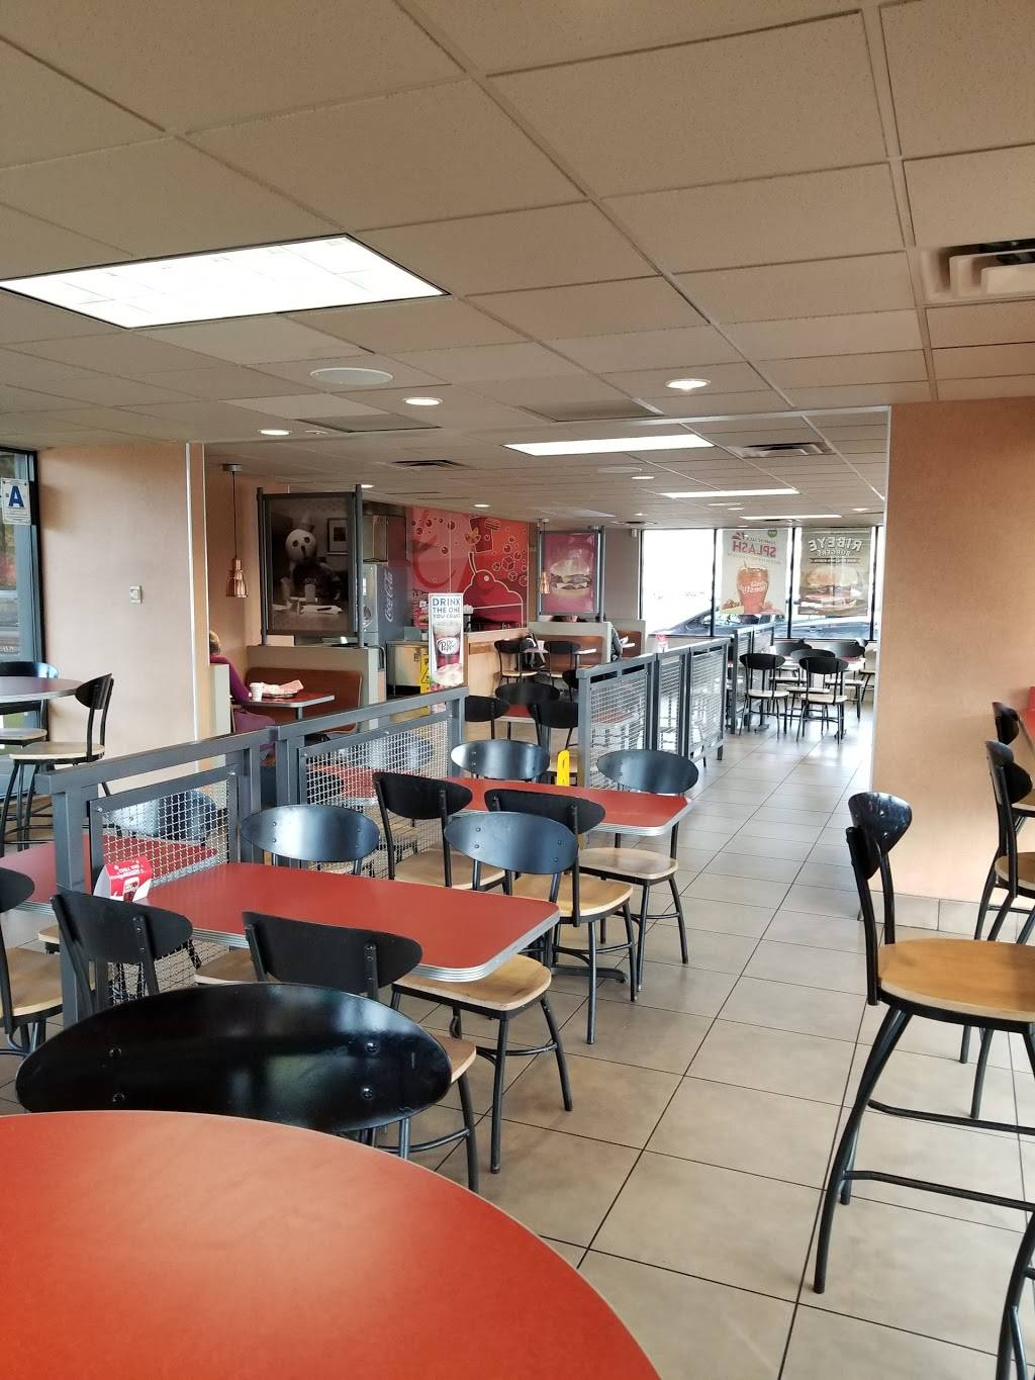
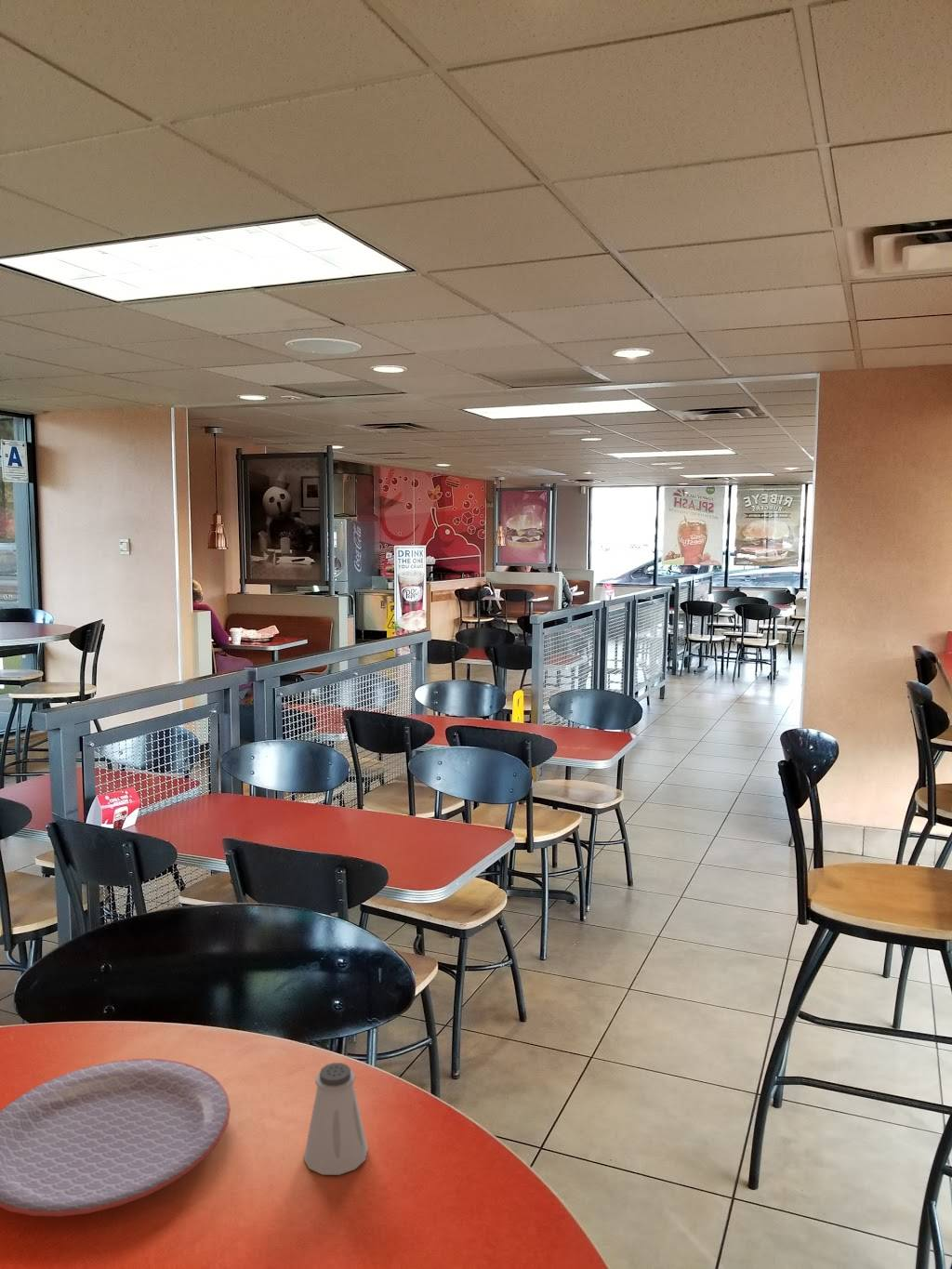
+ plate (106, 1134)
+ saltshaker (336, 1112)
